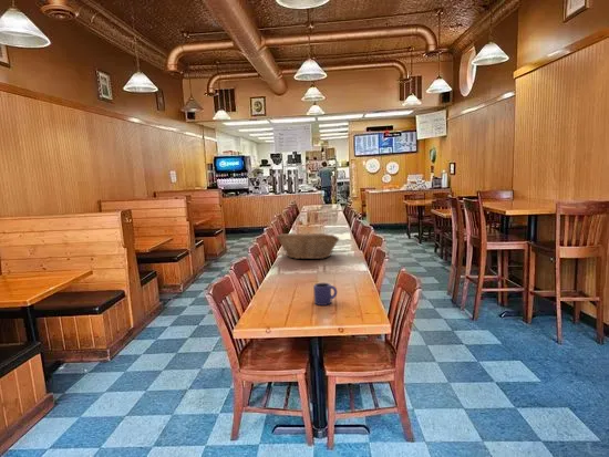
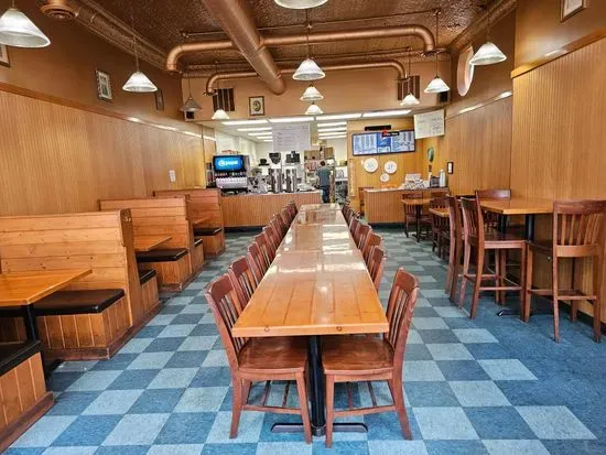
- fruit basket (307, 242)
- mug (326, 293)
